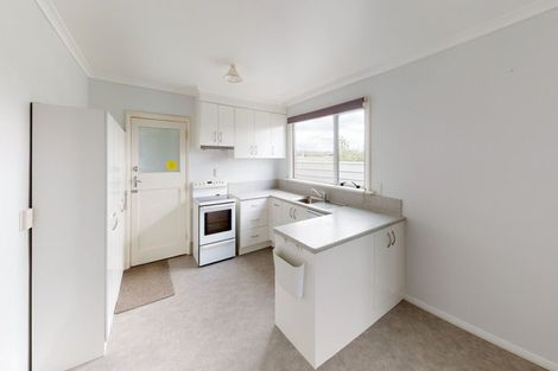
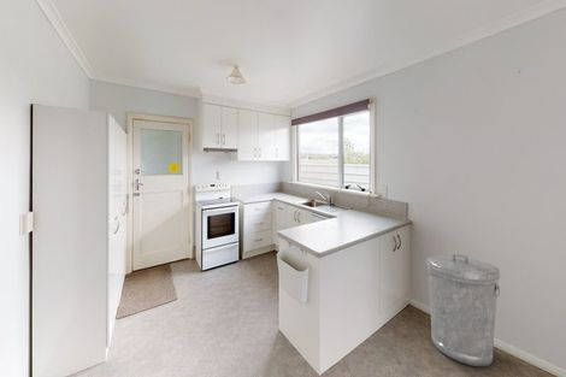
+ trash can (460, 301)
